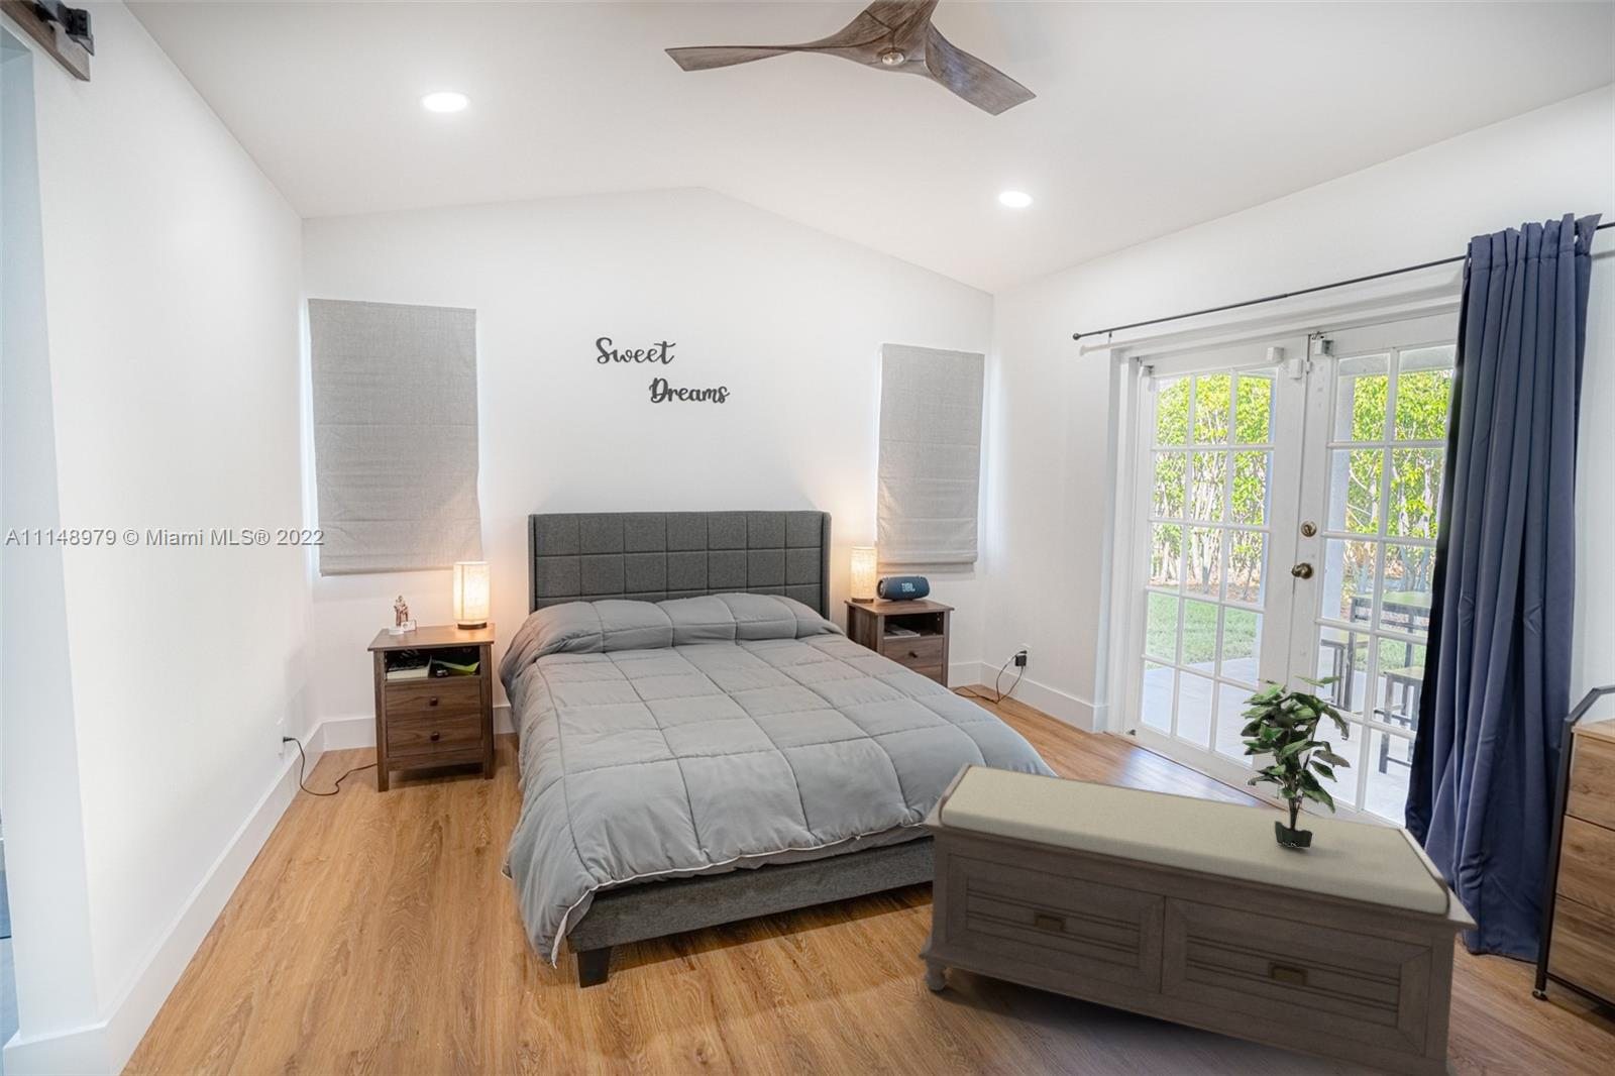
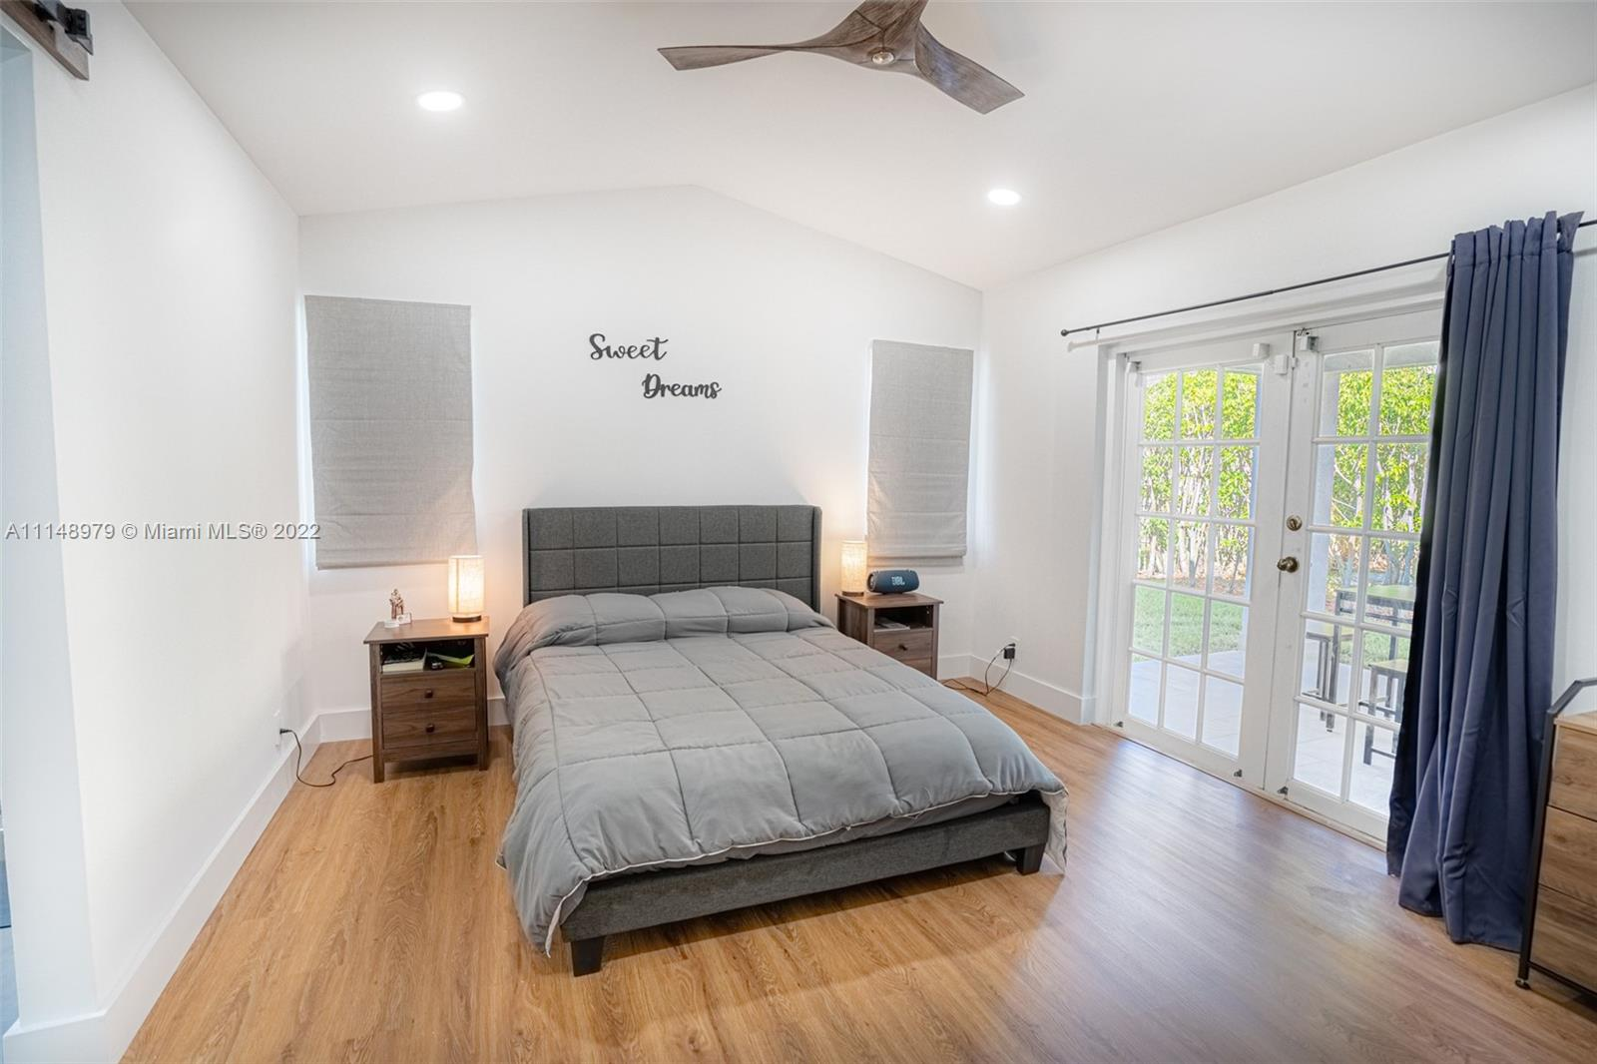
- potted plant (1290, 757)
- bench (1161, 911)
